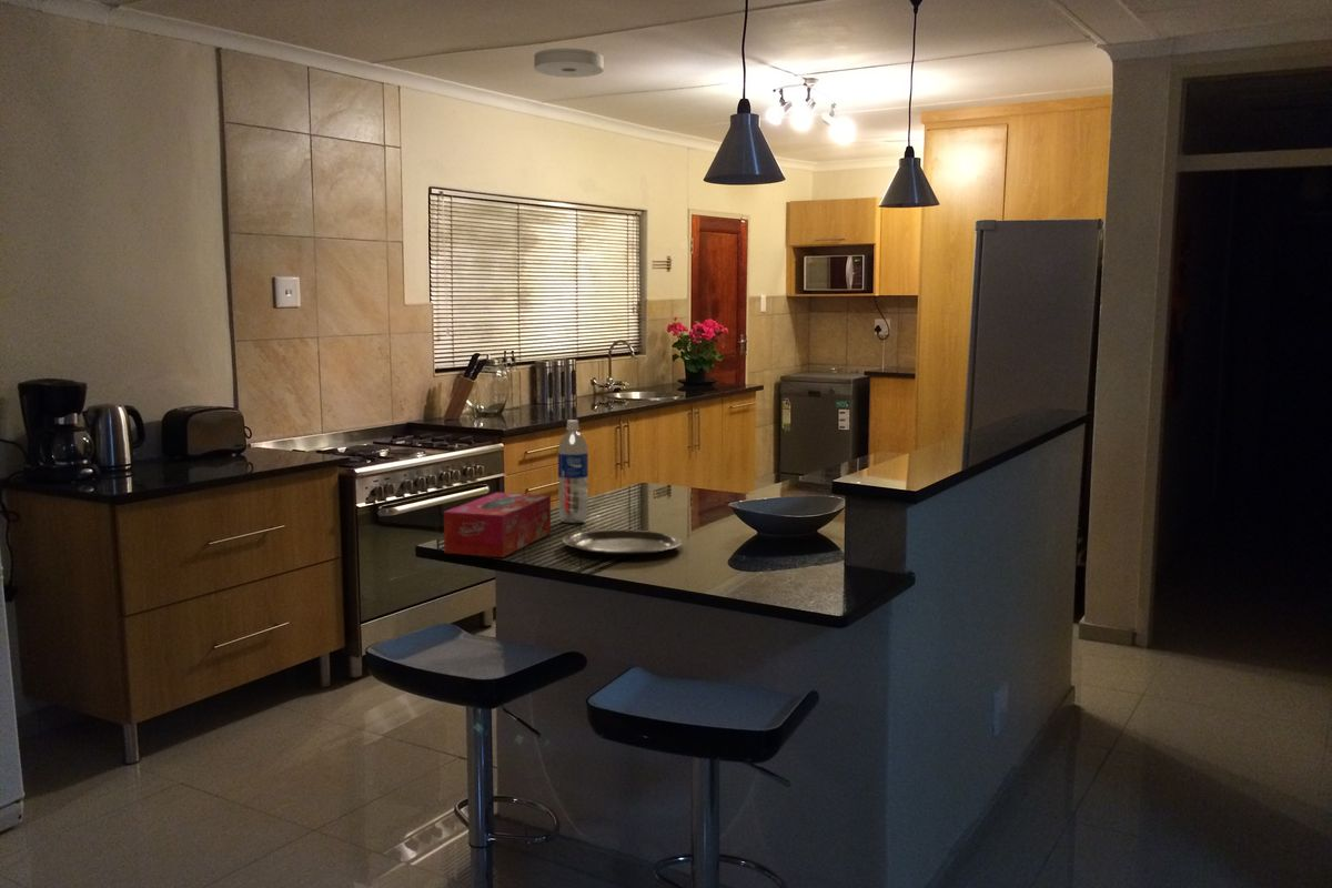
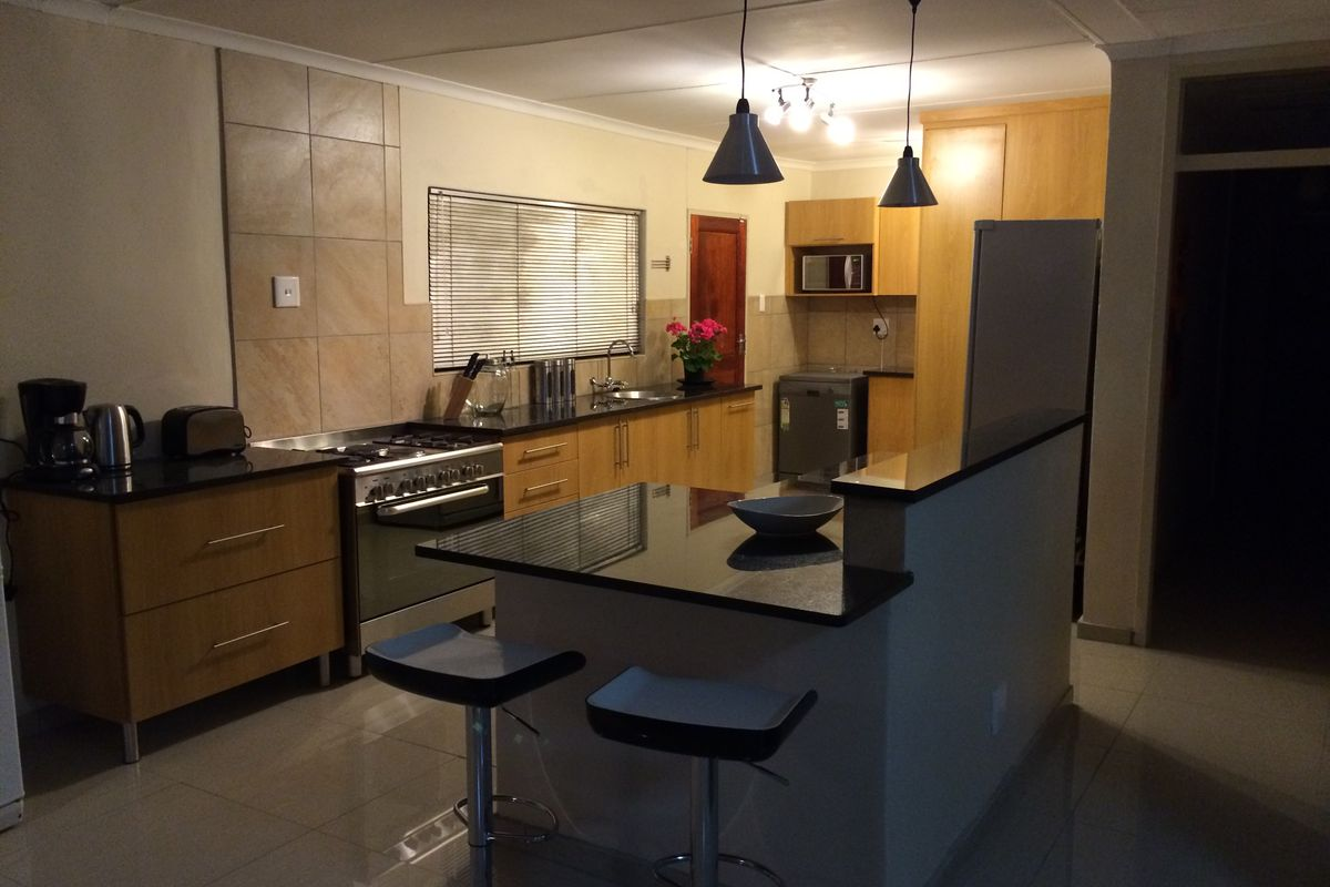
- plate (622, 543)
- tissue box (500, 523)
- water bottle (573, 471)
- smoke detector (568, 63)
